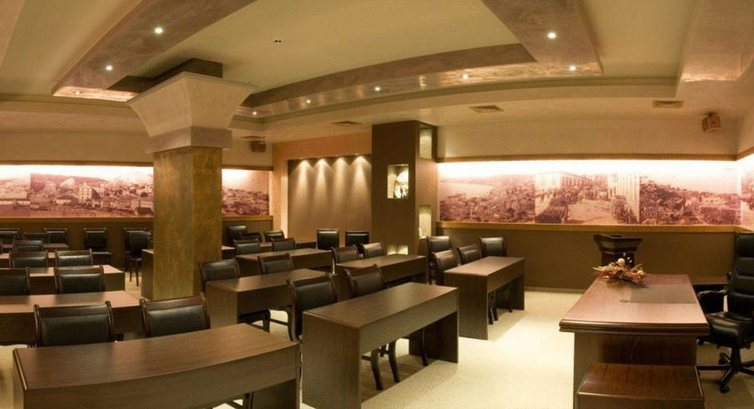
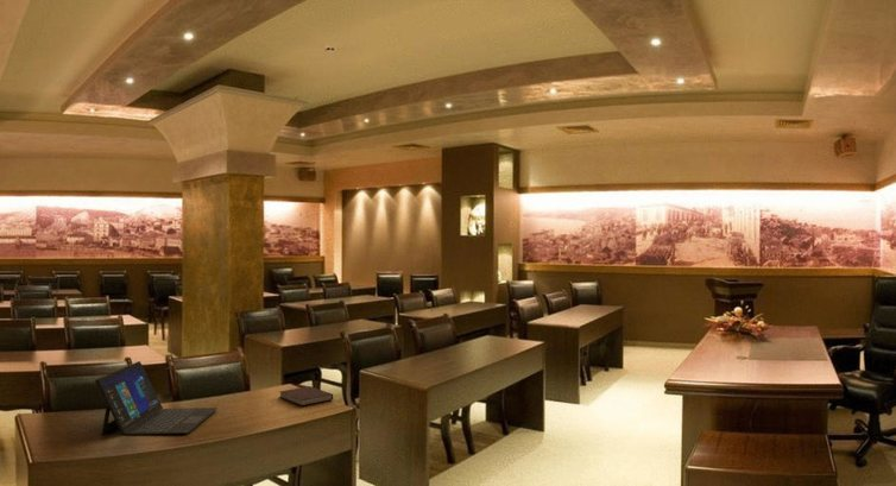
+ laptop (157, 397)
+ notebook (305, 395)
